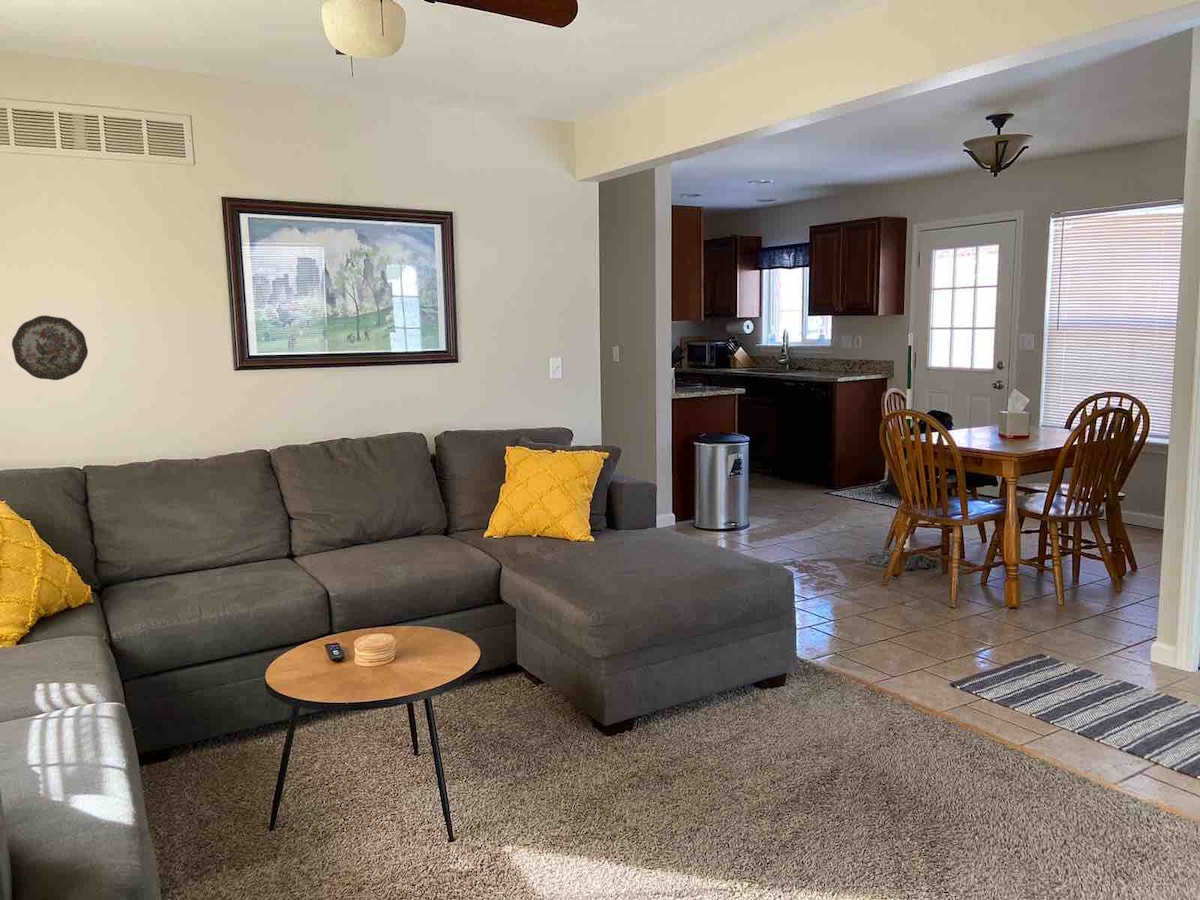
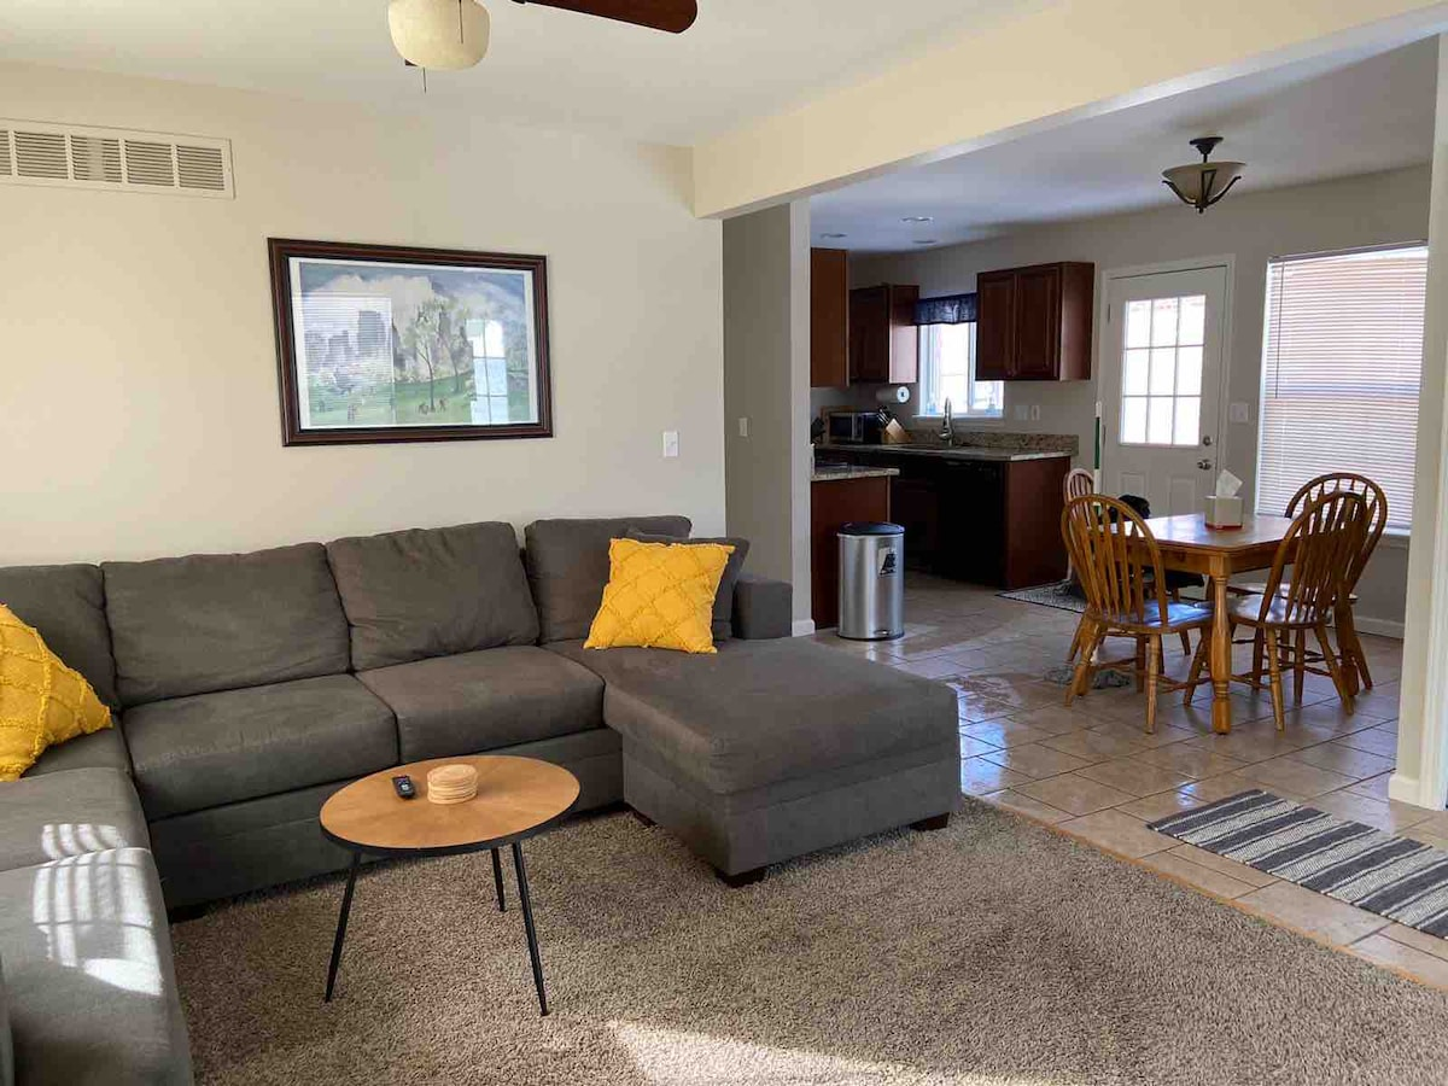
- decorative plate (50, 348)
